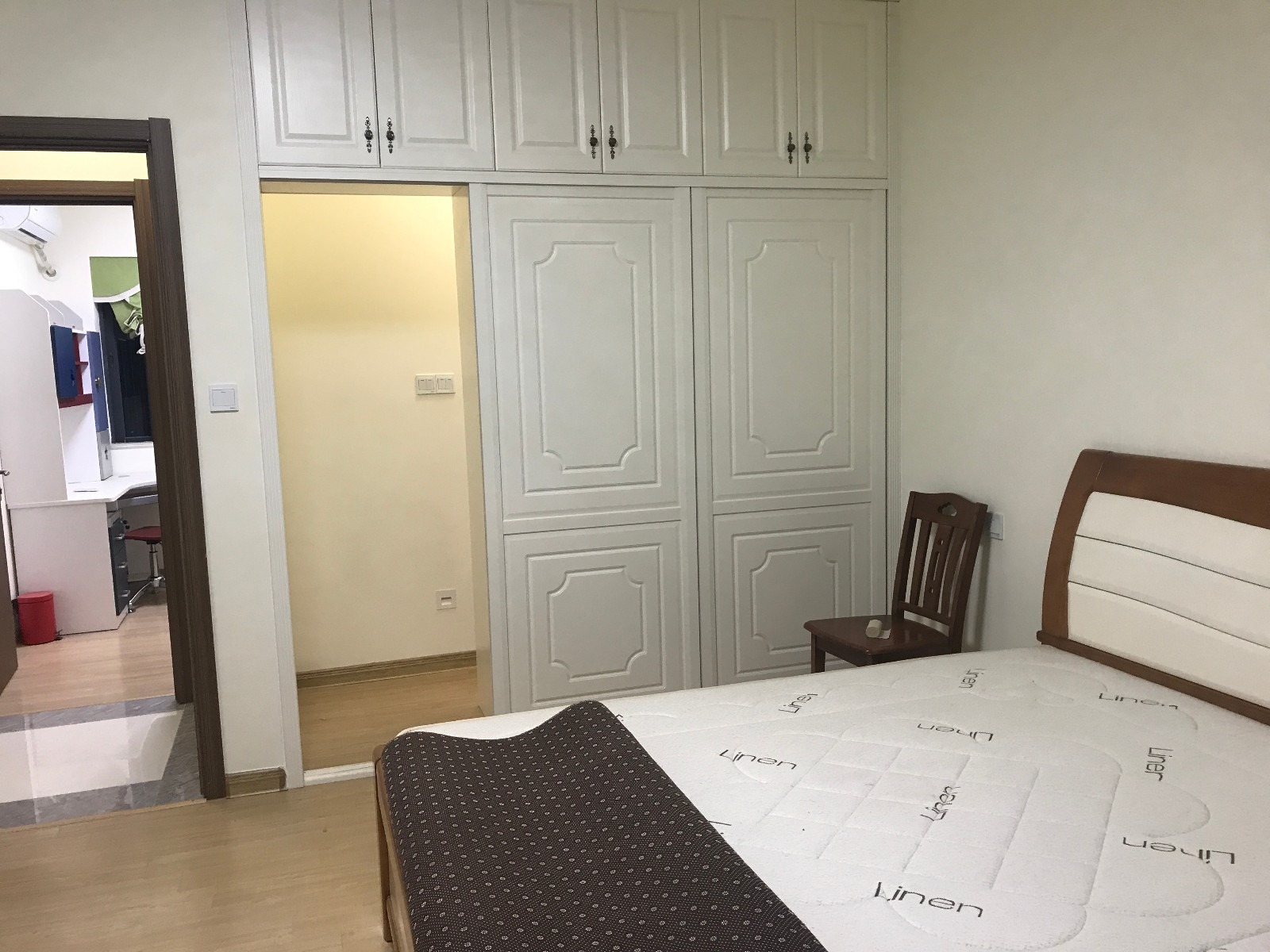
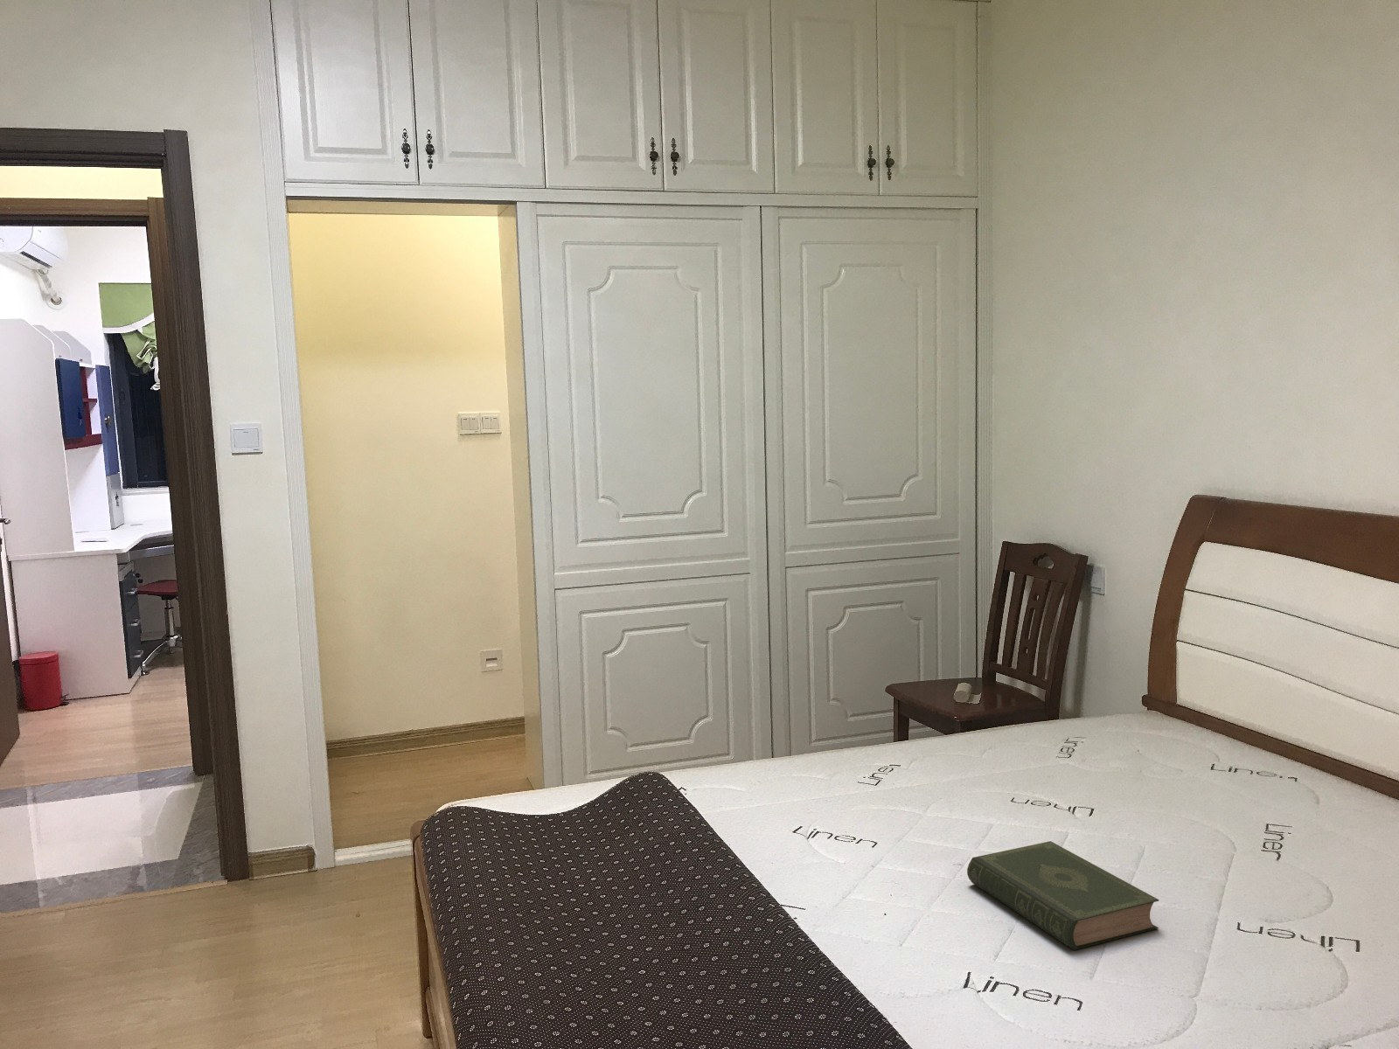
+ book (1058, 891)
